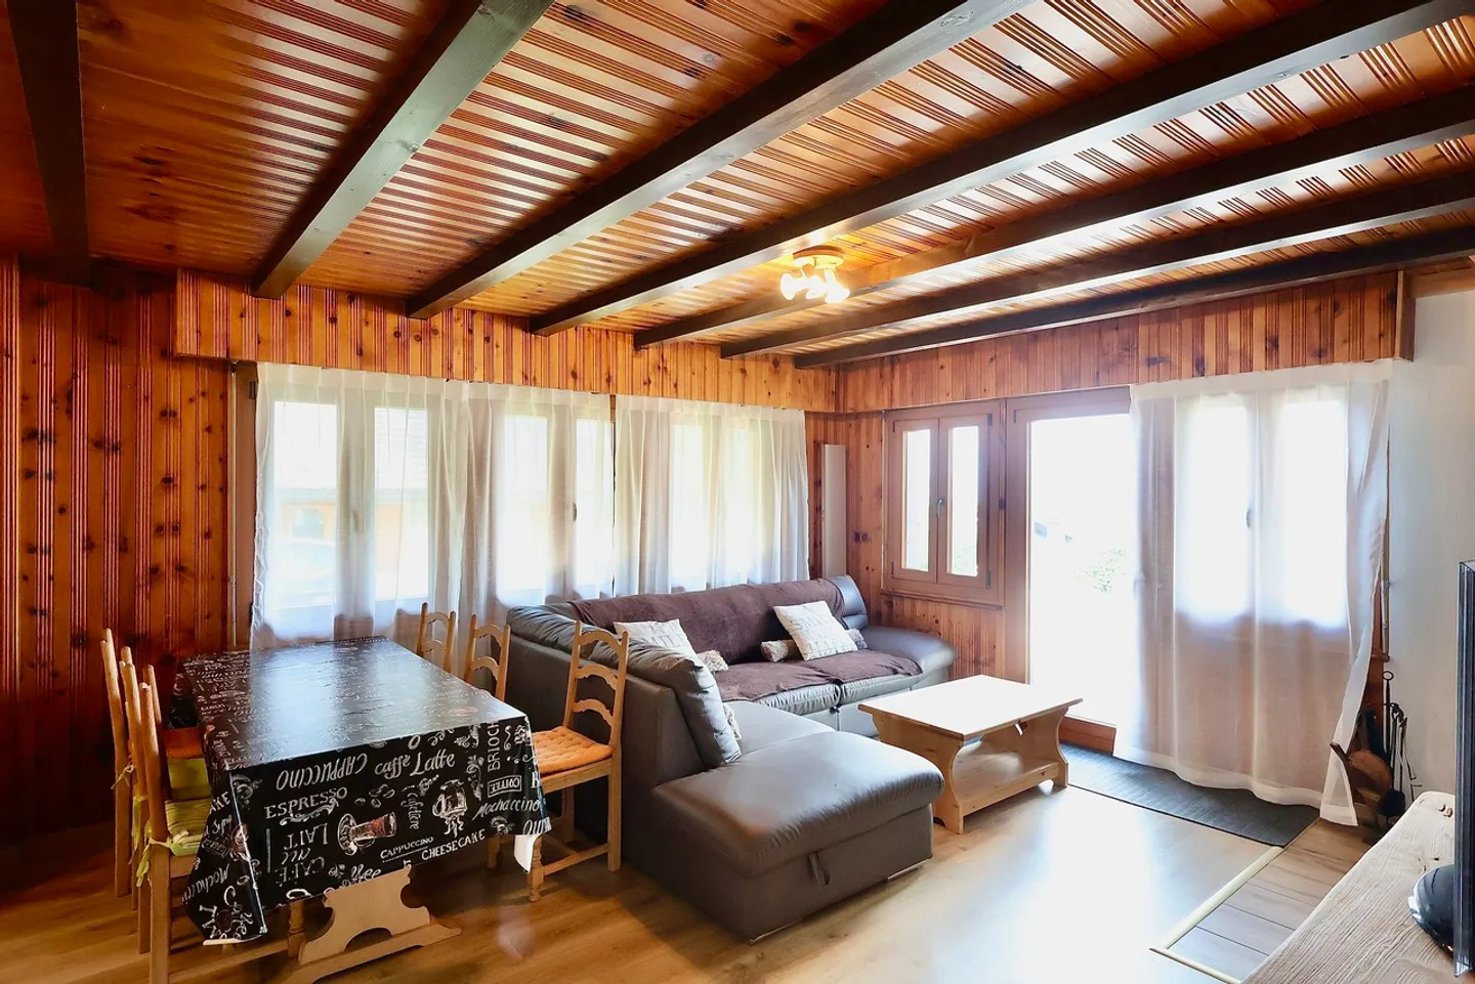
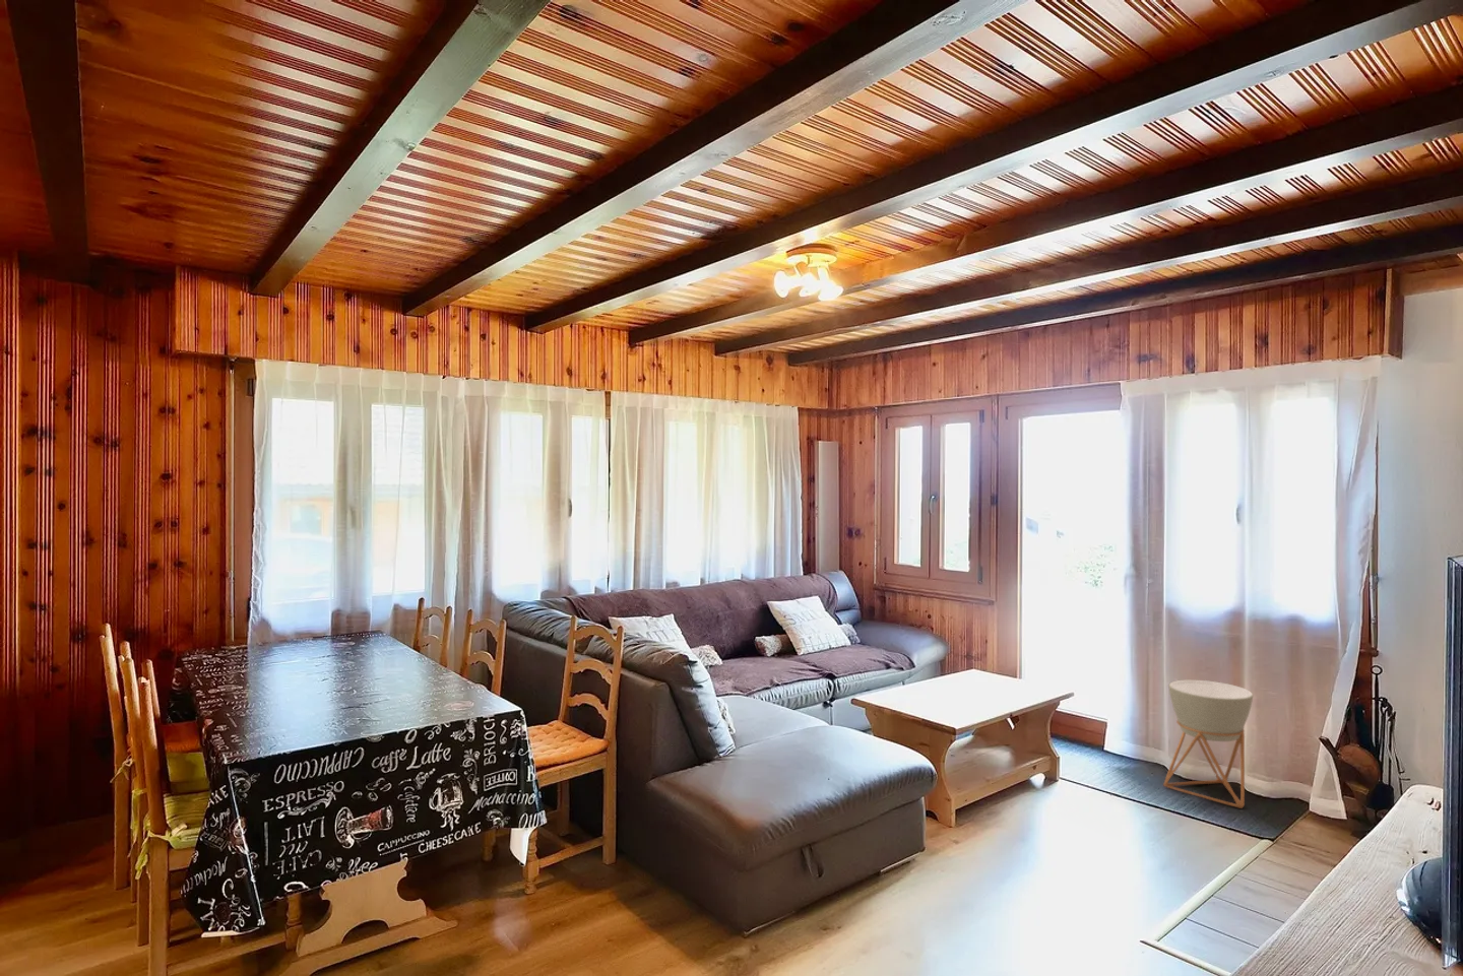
+ planter (1209, 740)
